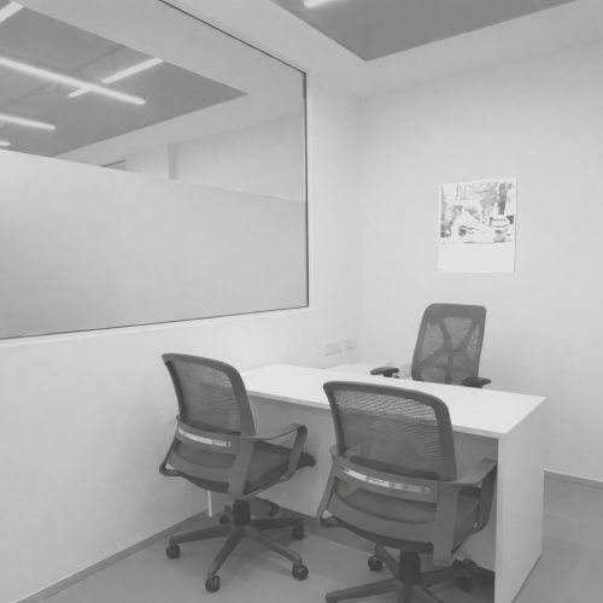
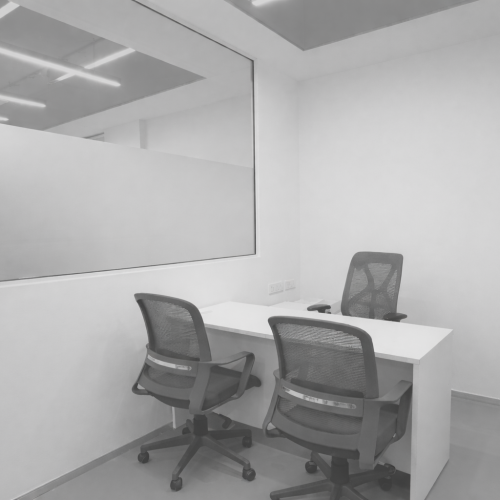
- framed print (475, 227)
